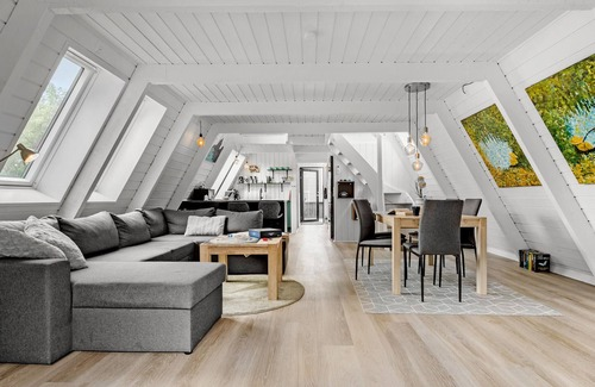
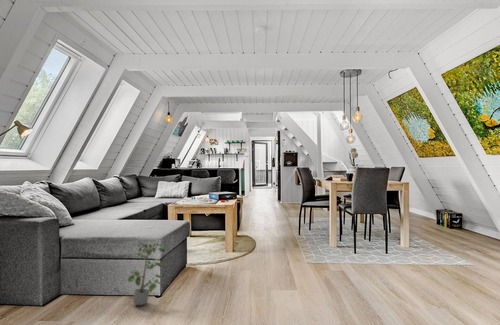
+ potted plant (149, 268)
